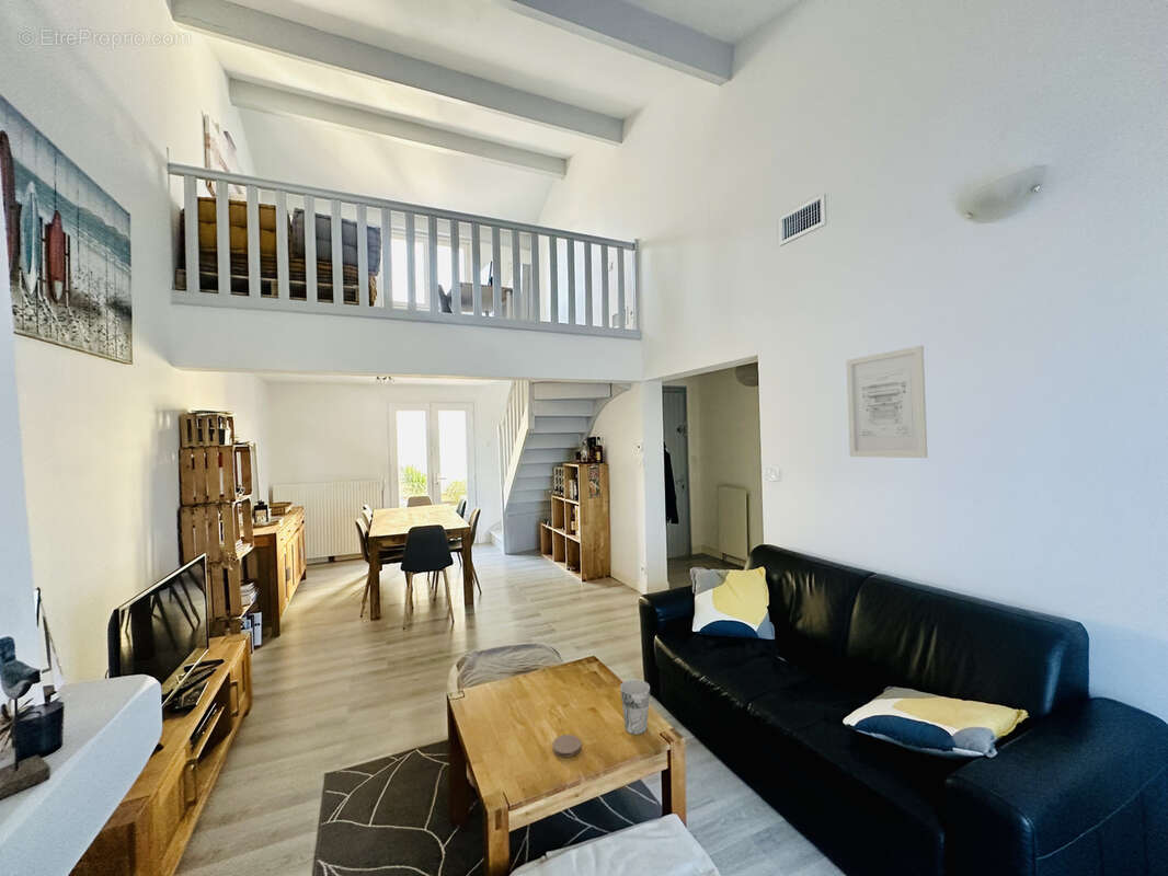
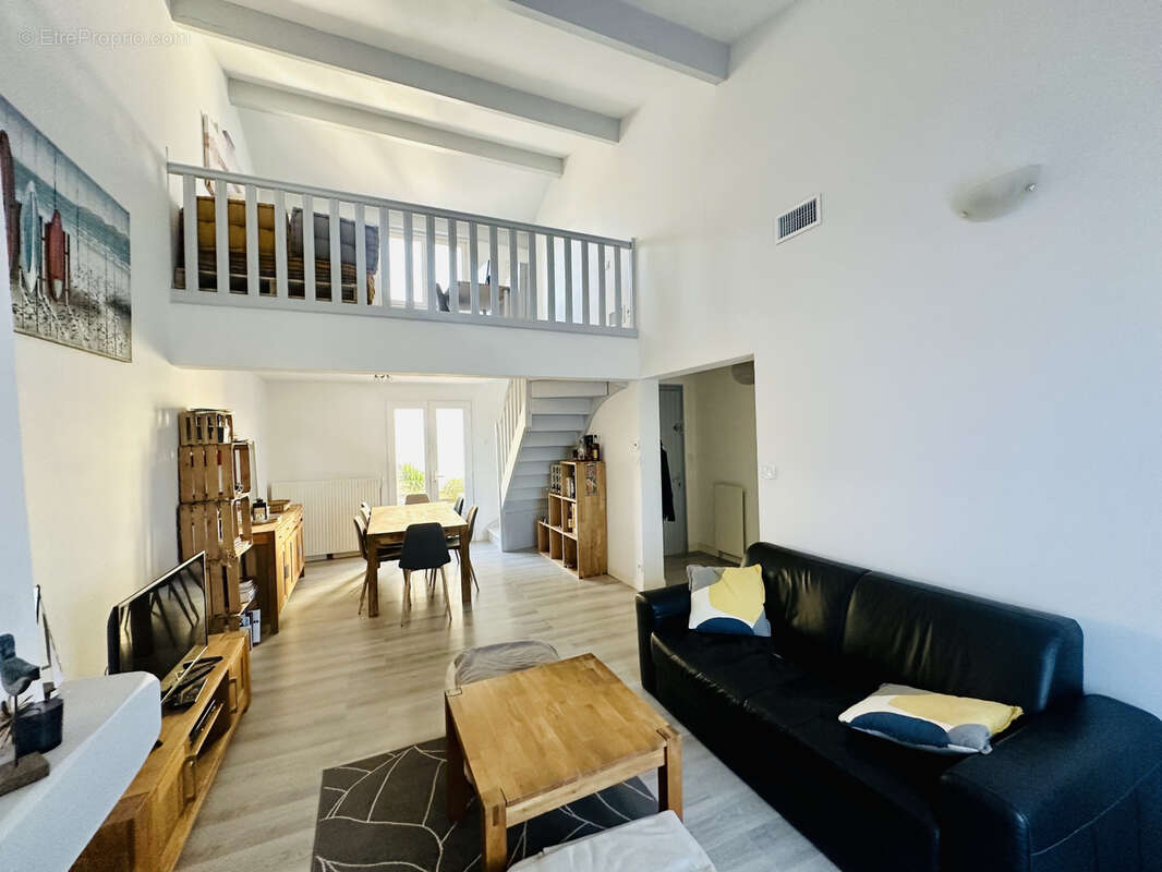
- coaster (566, 745)
- cup (634, 706)
- wall art (883, 405)
